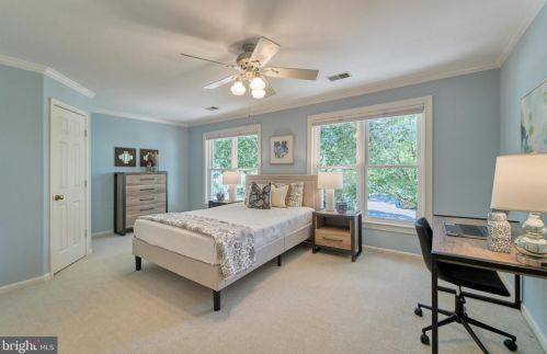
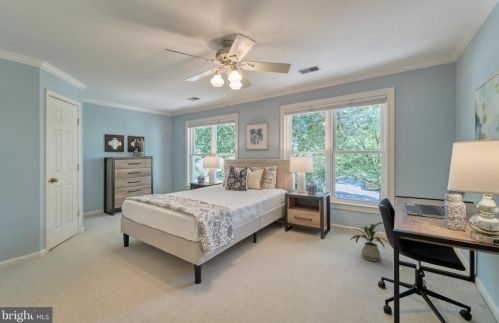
+ house plant (367, 238)
